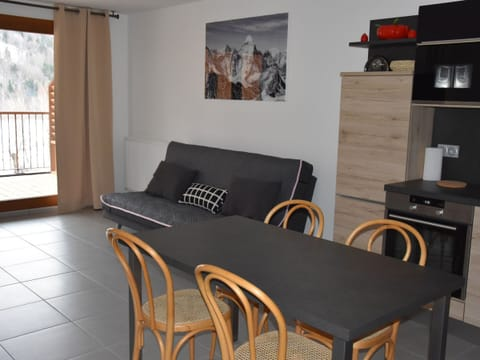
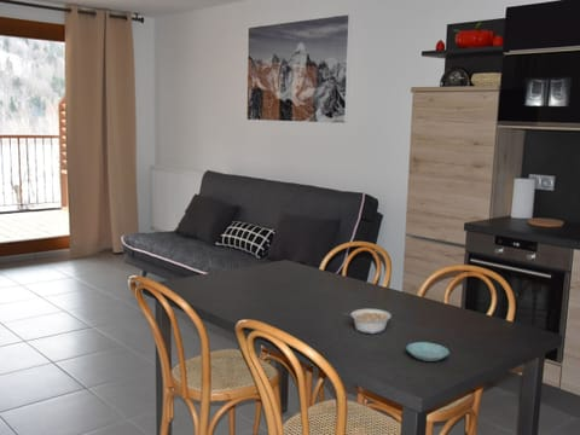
+ legume (369, 320)
+ saucer (427, 353)
